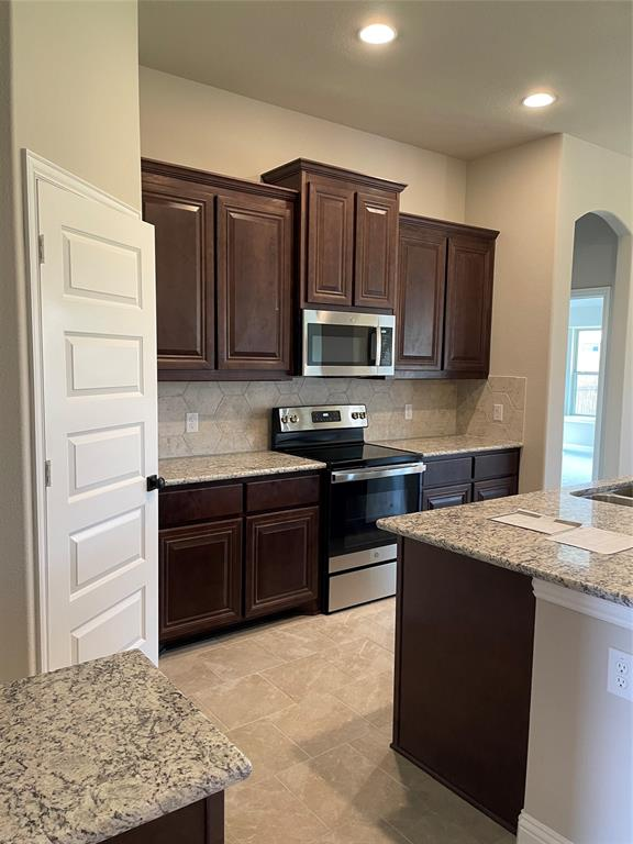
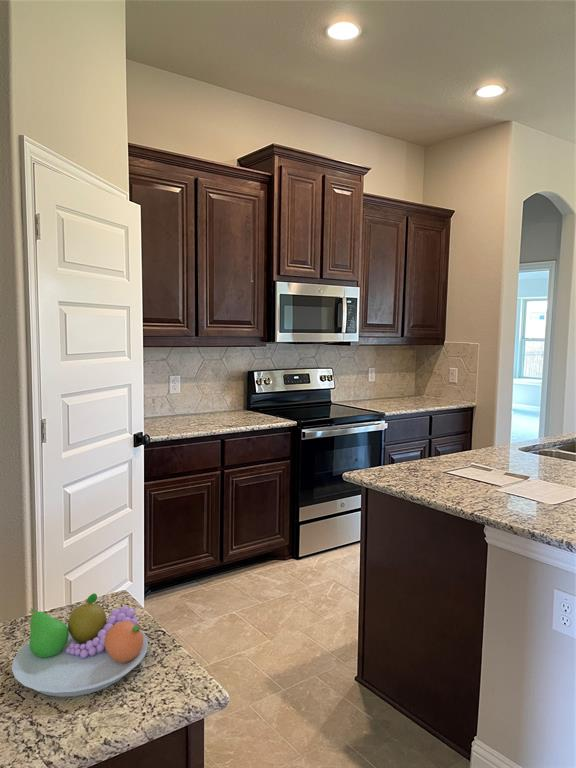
+ fruit bowl (80, 637)
